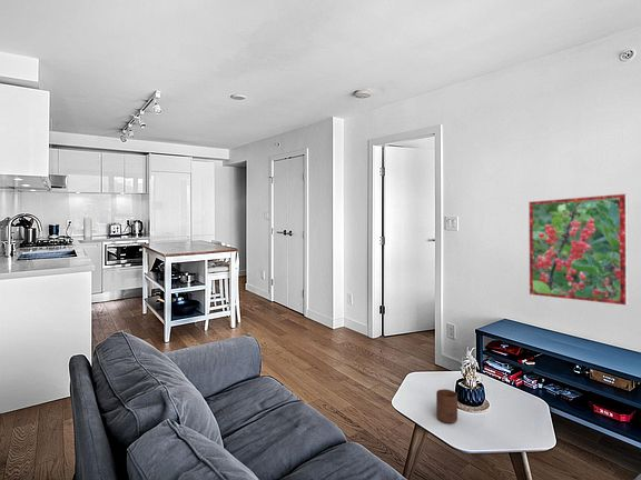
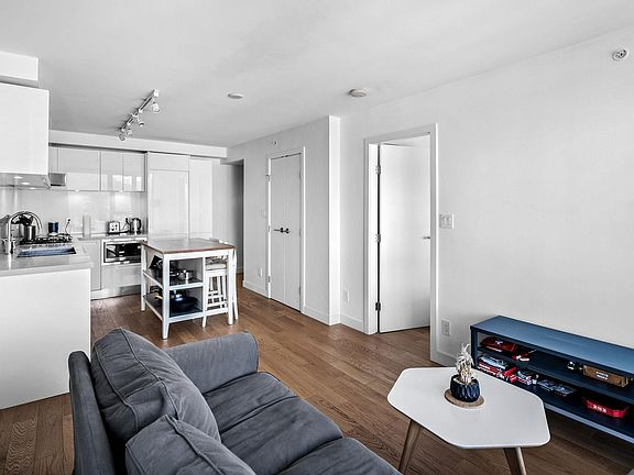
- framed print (573, 248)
- cup (445, 404)
